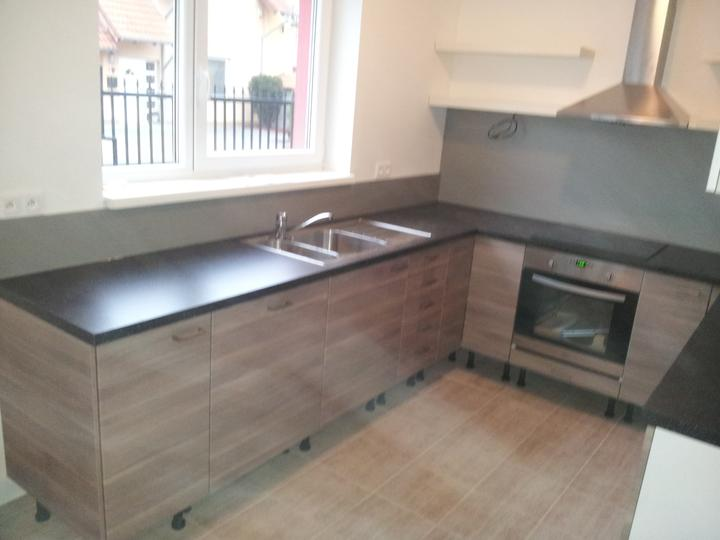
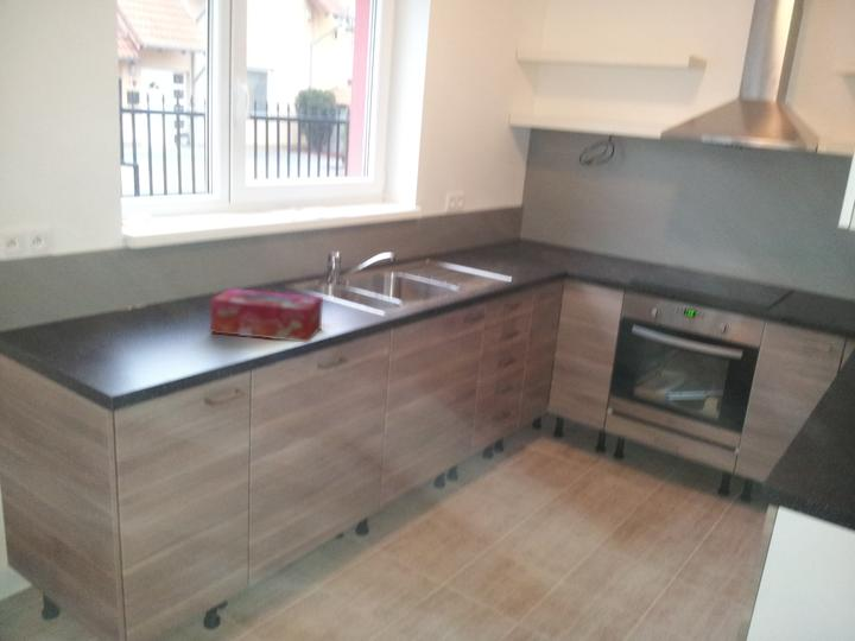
+ tissue box (267, 313)
